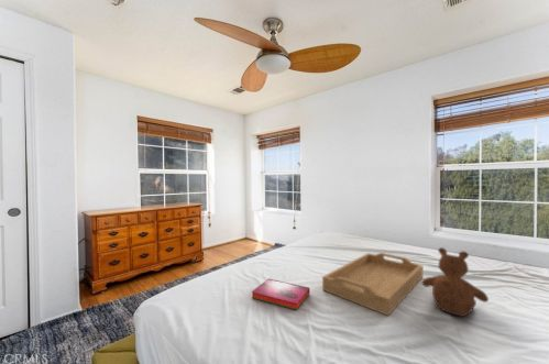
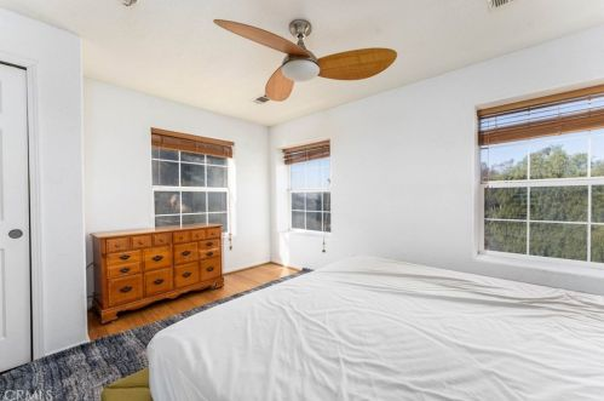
- hardback book (281, 293)
- teddy bear (453, 278)
- serving tray (375, 275)
